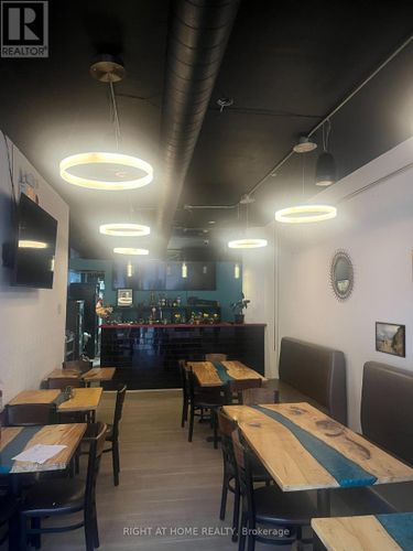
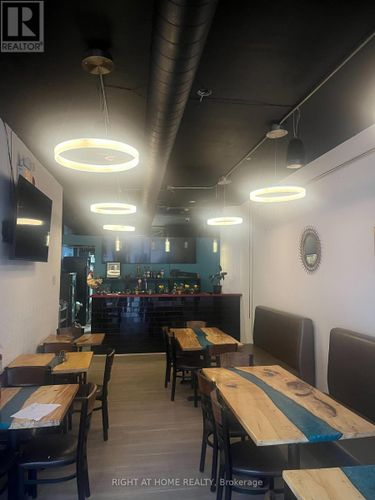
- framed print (389, 338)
